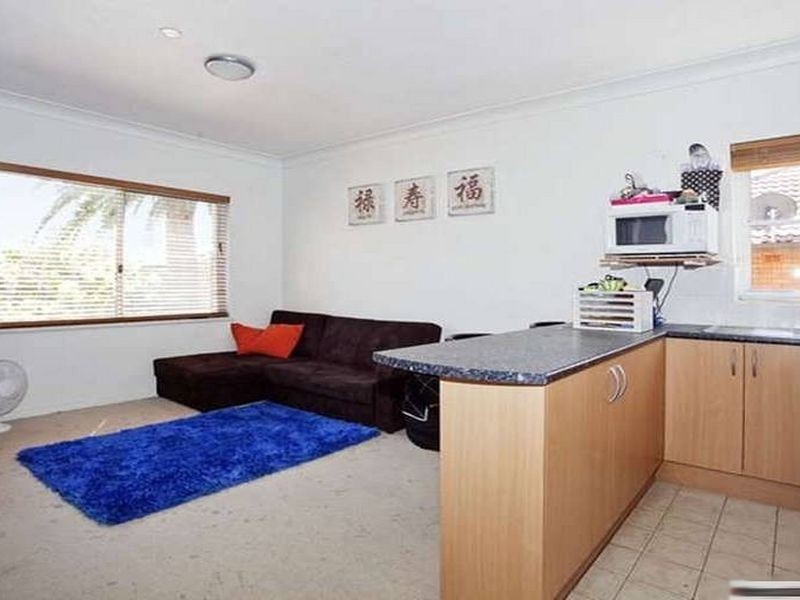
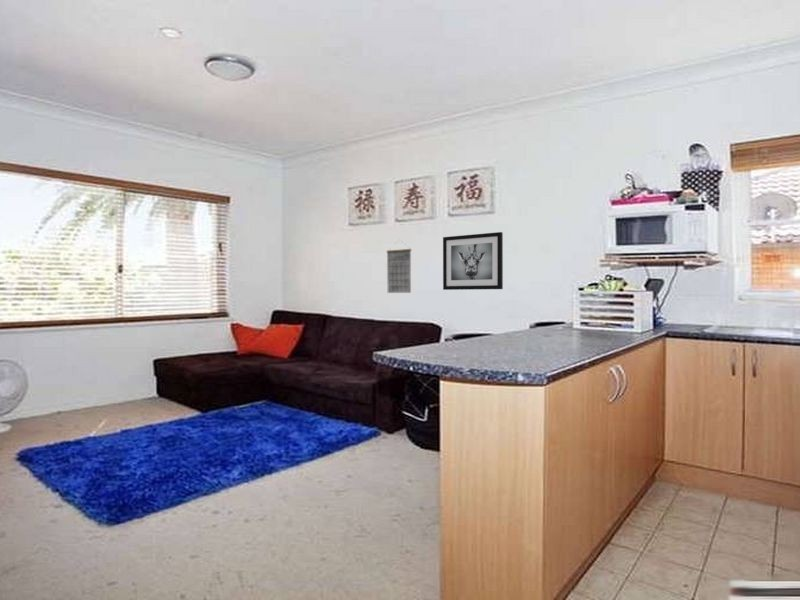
+ wall art (471, 262)
+ calendar (398, 266)
